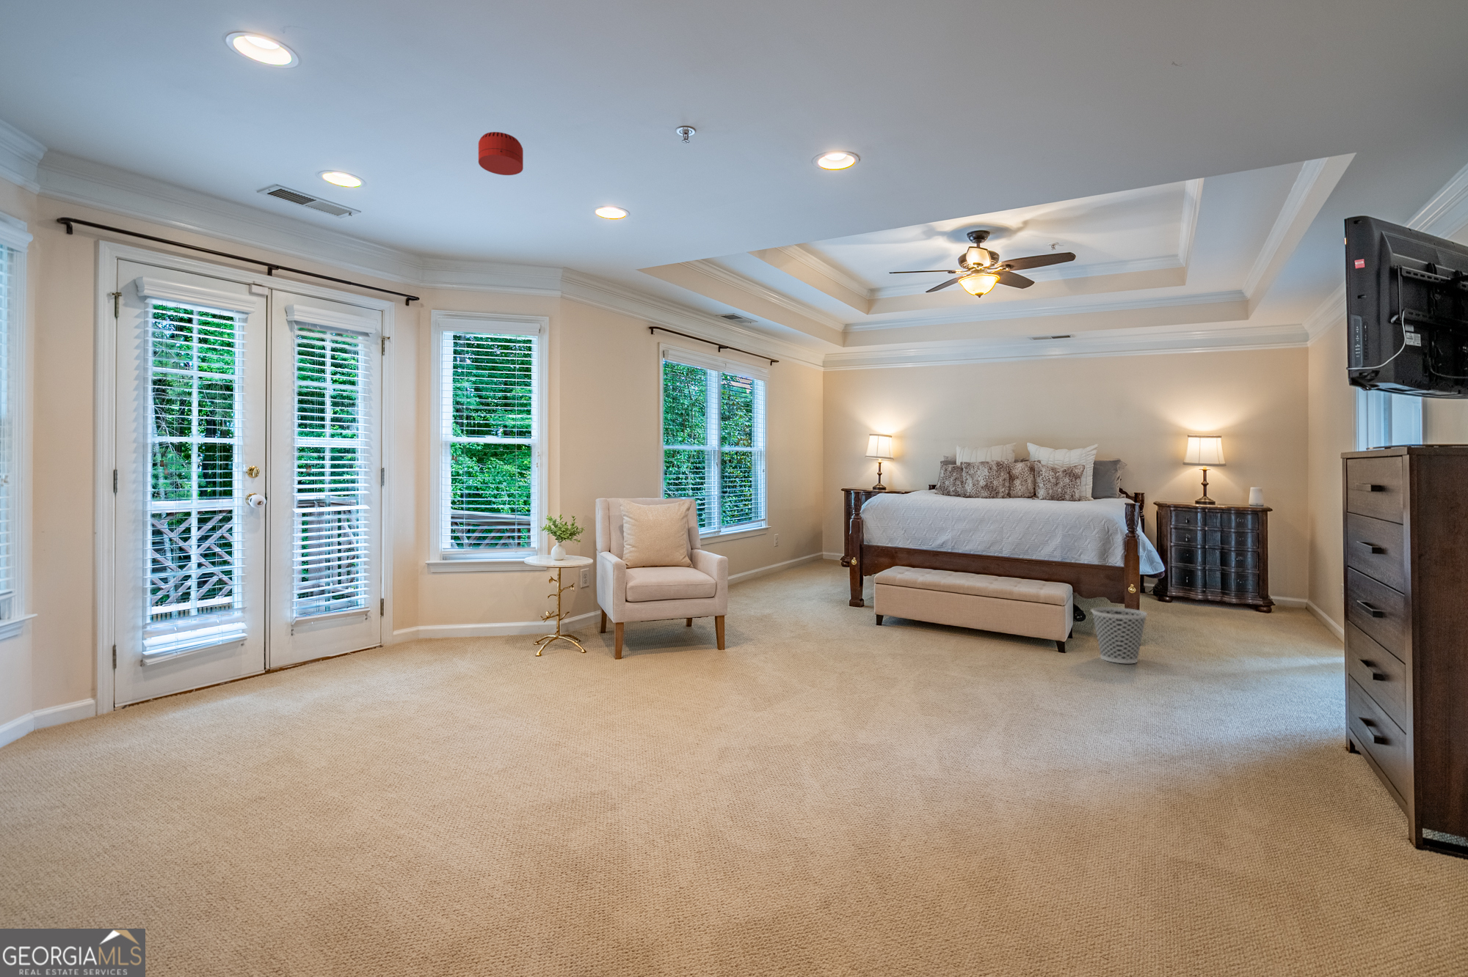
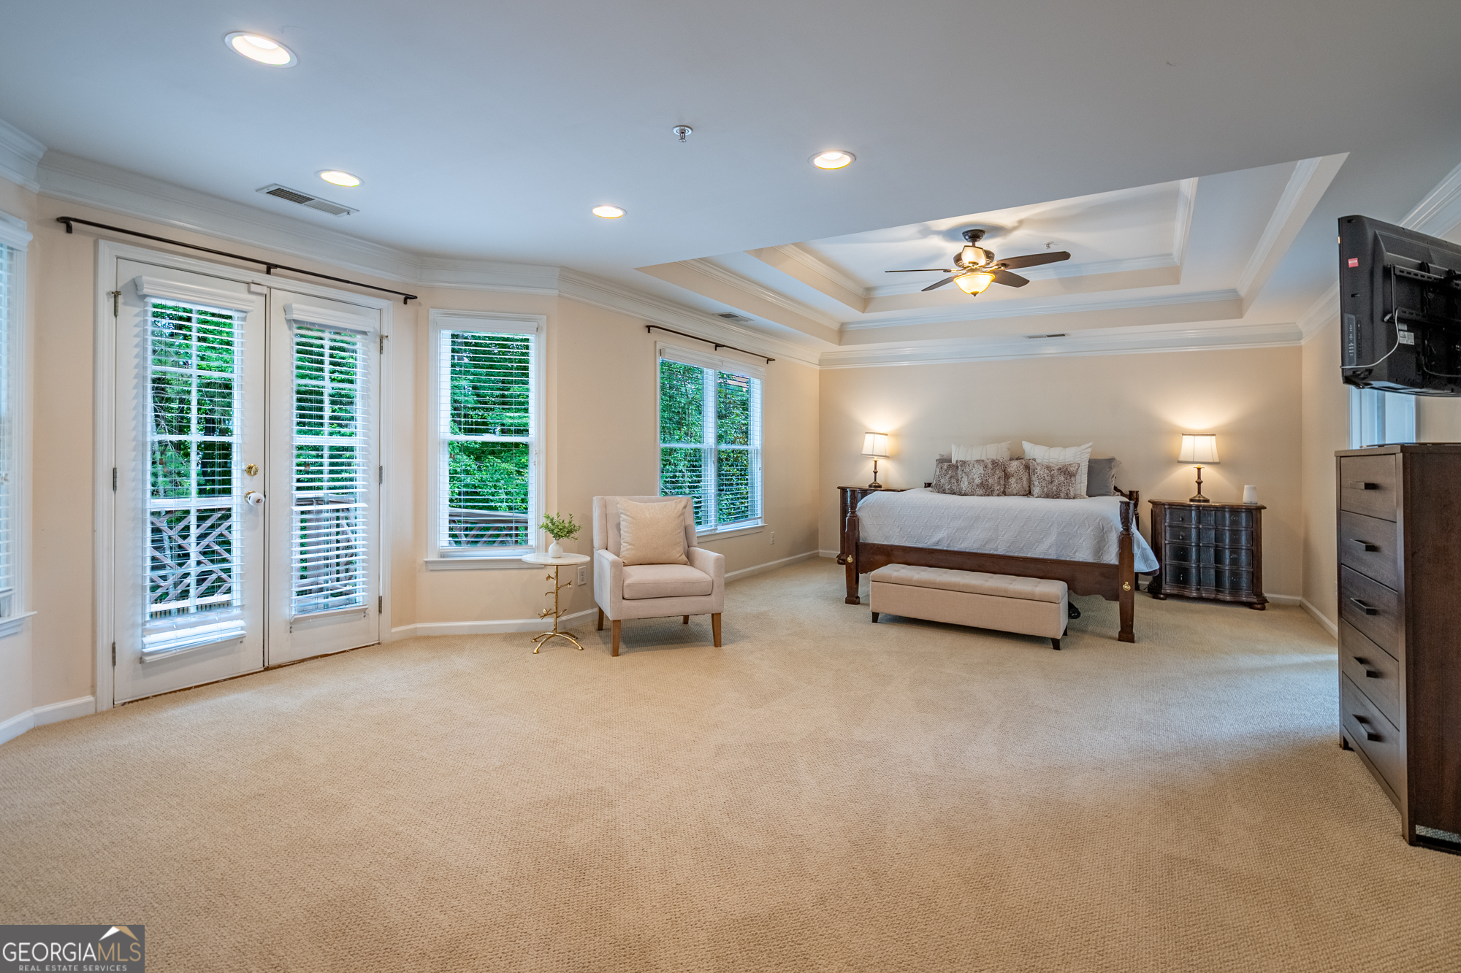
- wastebasket (1119, 635)
- smoke detector (501, 153)
